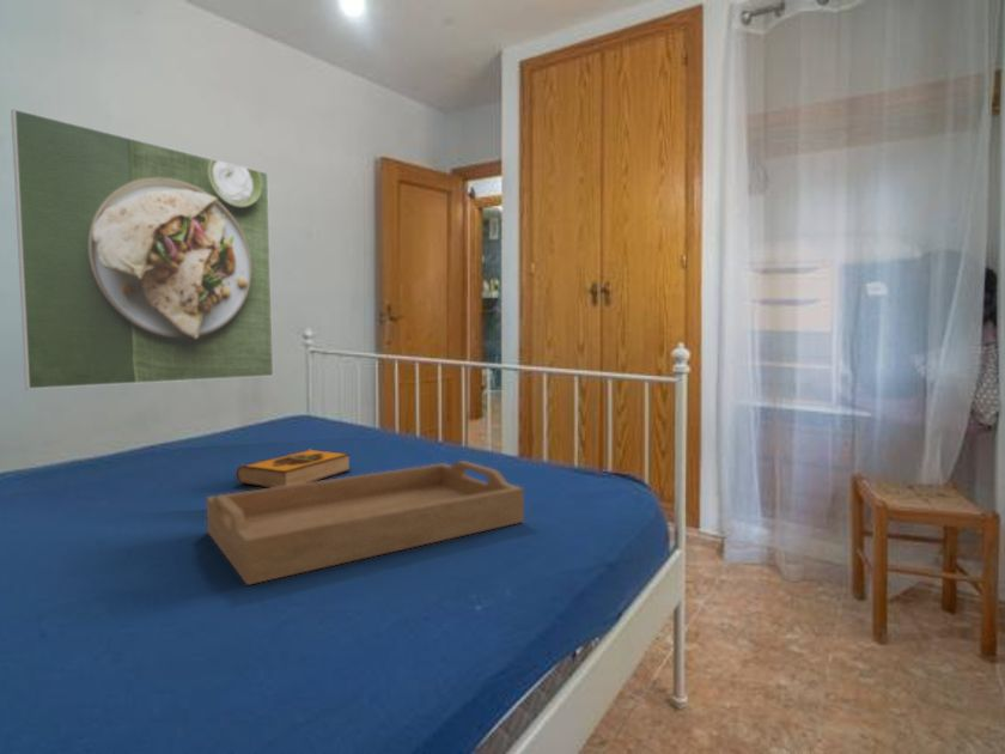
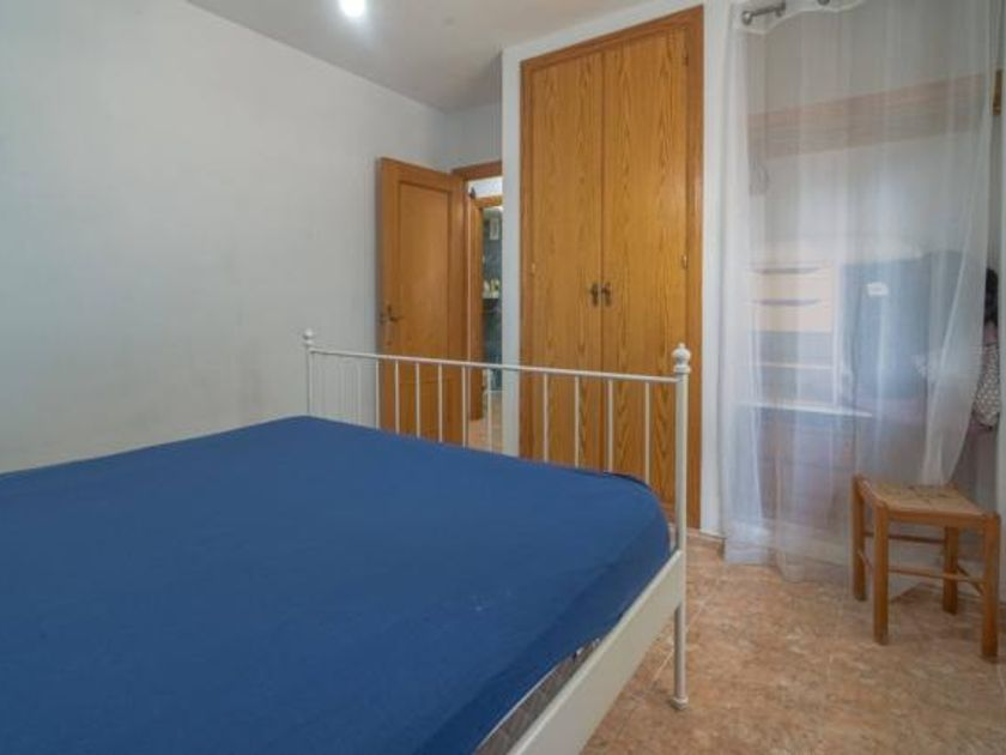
- hardback book (296, 467)
- serving tray (368, 504)
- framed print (164, 264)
